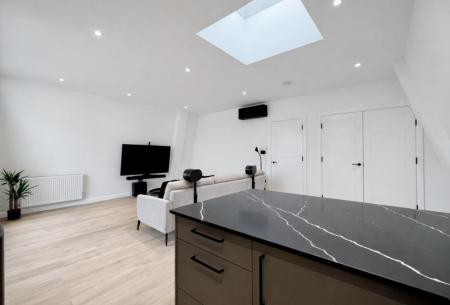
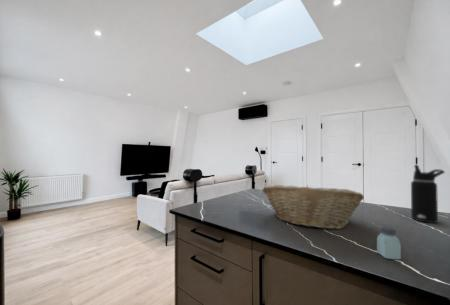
+ saltshaker (388, 241)
+ water bottle (427, 192)
+ fruit basket (308, 201)
